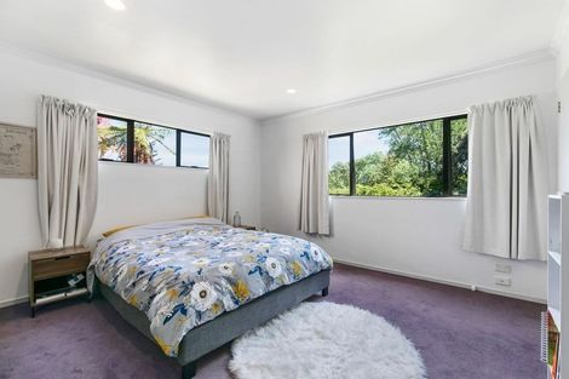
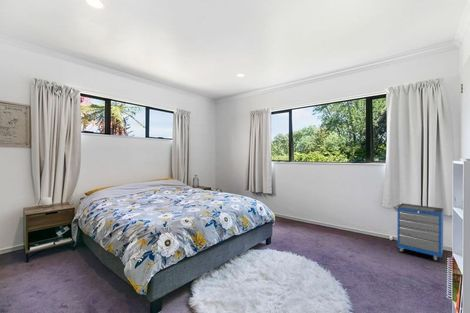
+ cabinet (417, 230)
